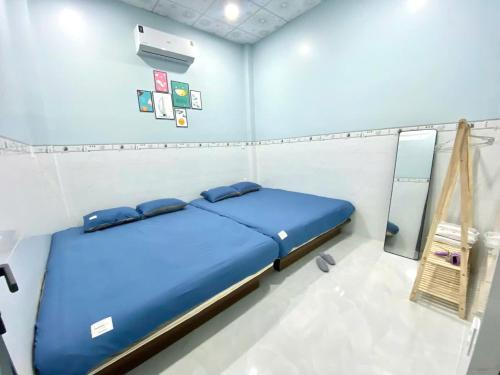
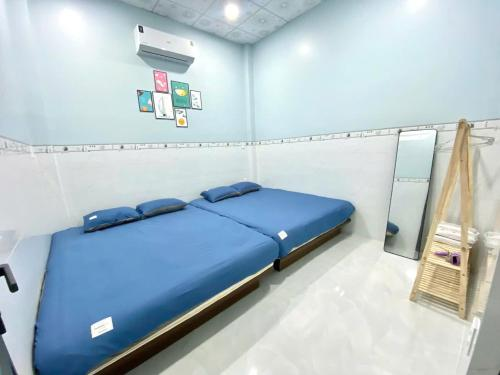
- slippers (323, 260)
